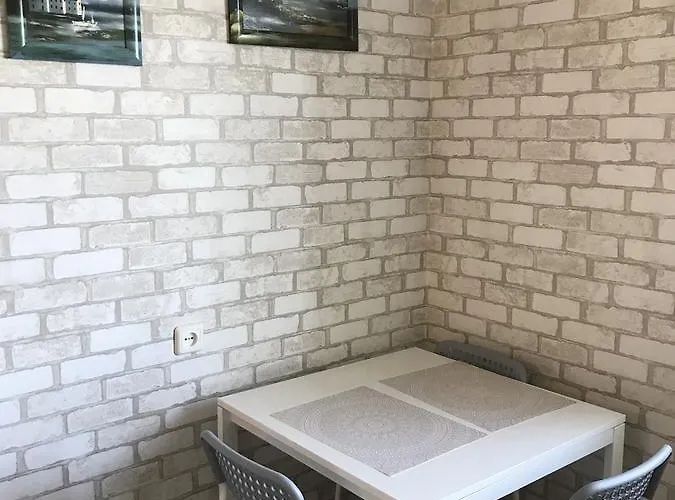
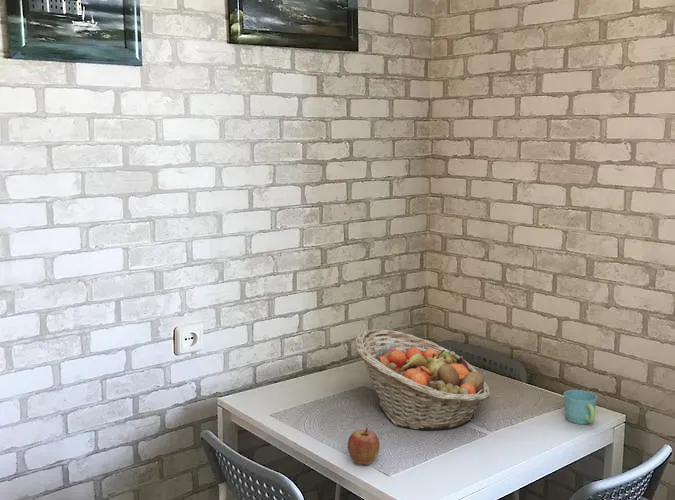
+ fruit basket (421, 375)
+ mug (582, 408)
+ apple (363, 444)
